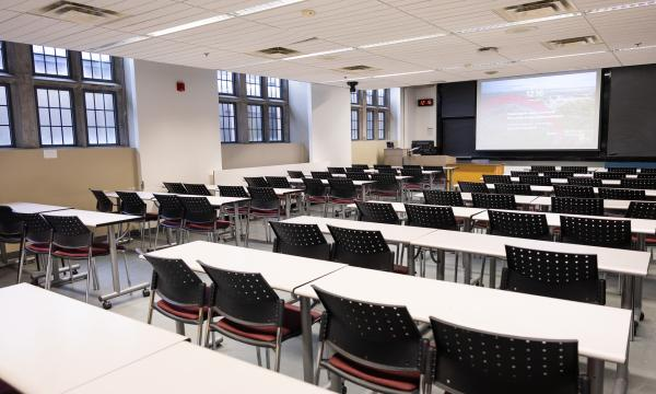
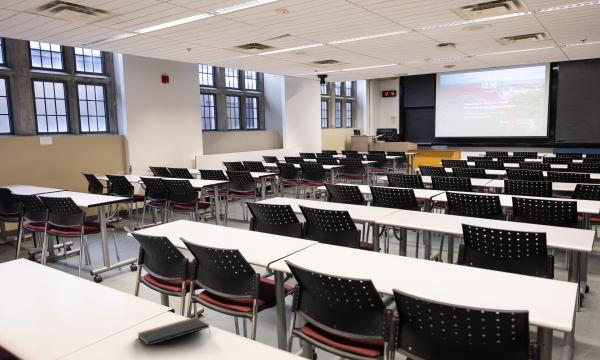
+ notepad (173, 330)
